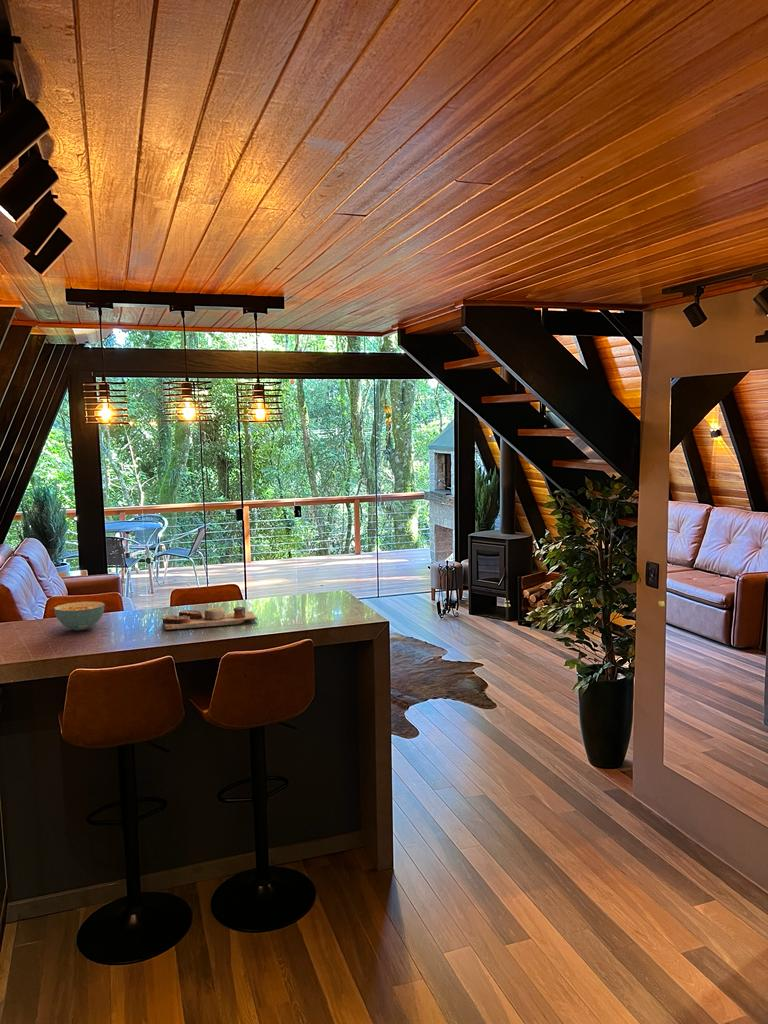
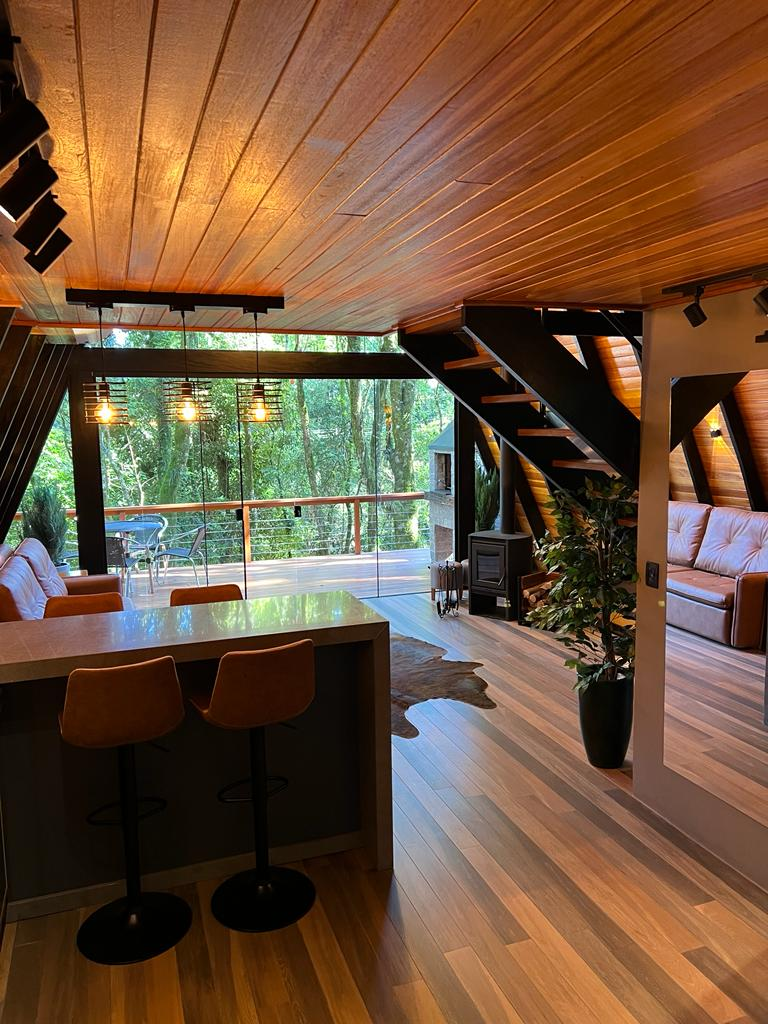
- cutting board (209, 614)
- cereal bowl (80, 617)
